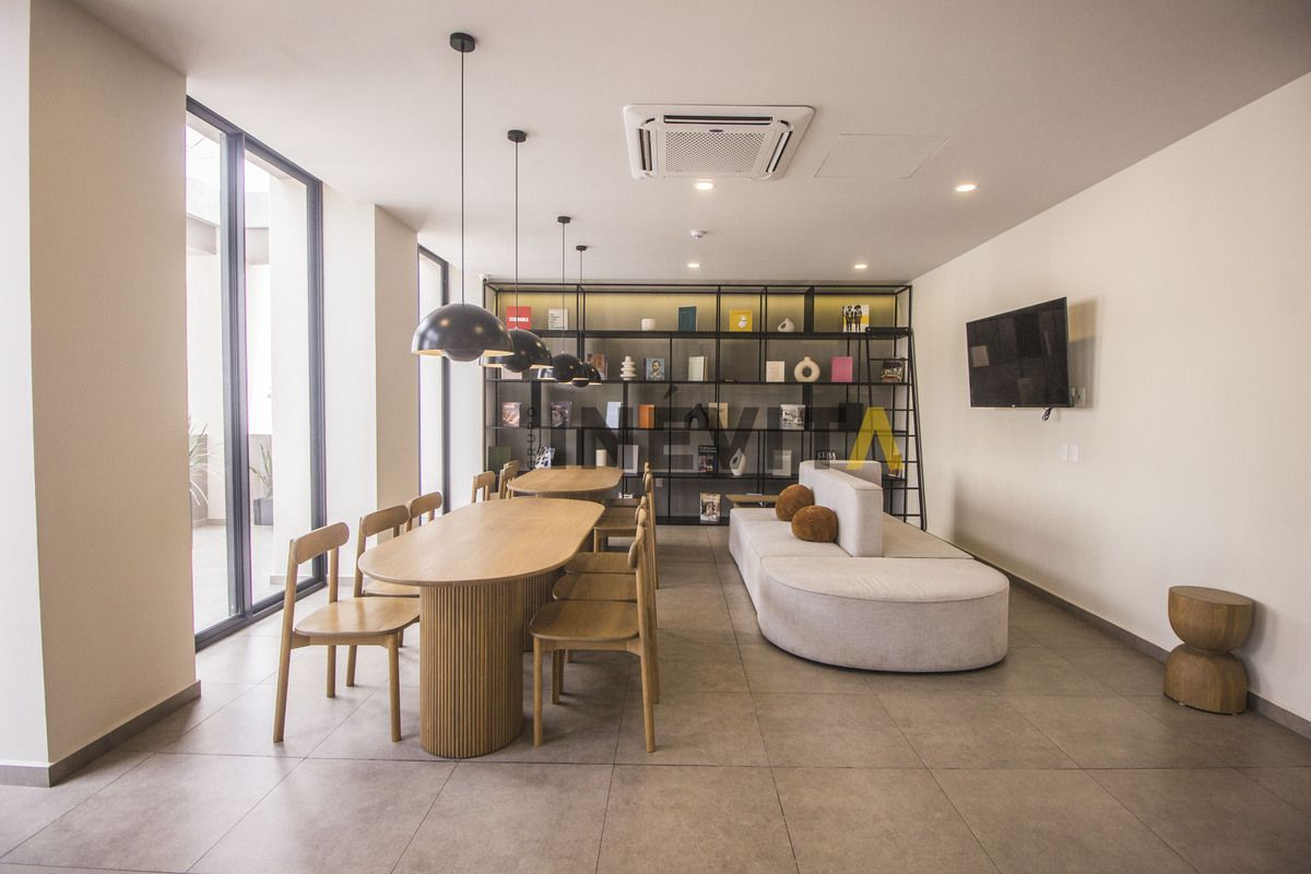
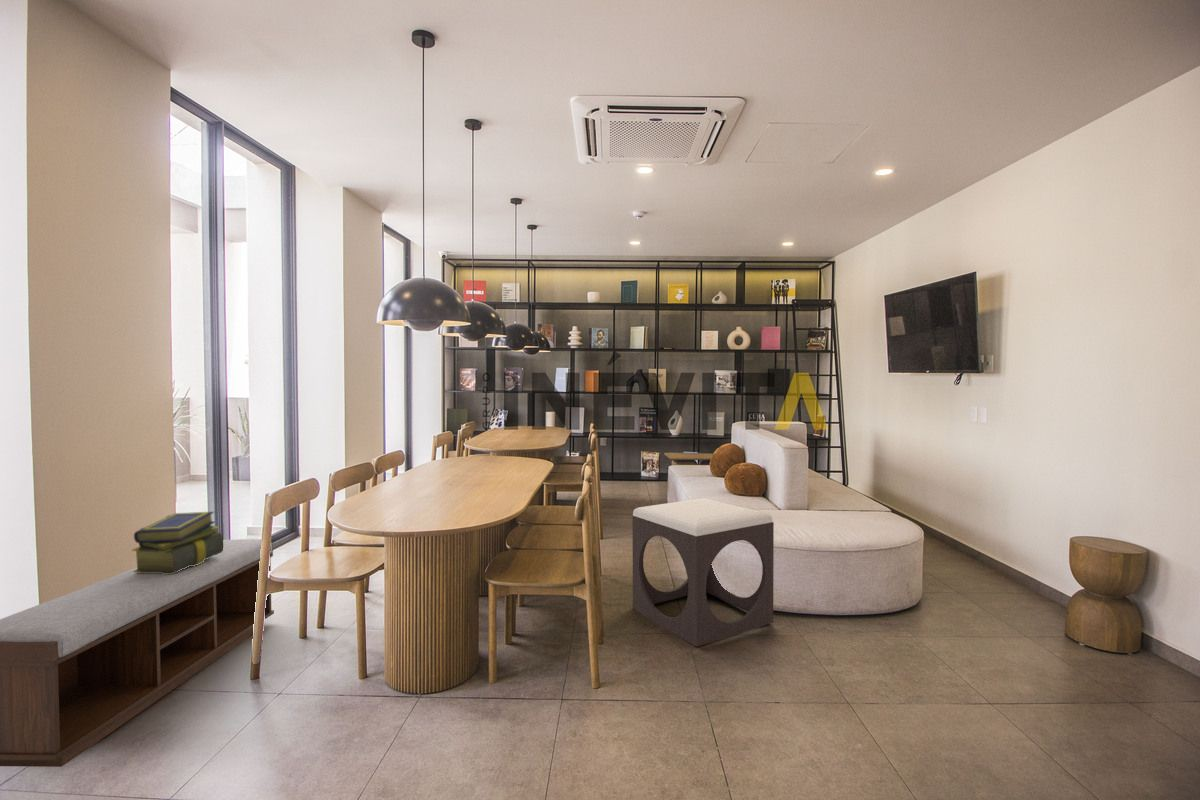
+ bench (151, 626)
+ footstool (701, 562)
+ stack of books (179, 540)
